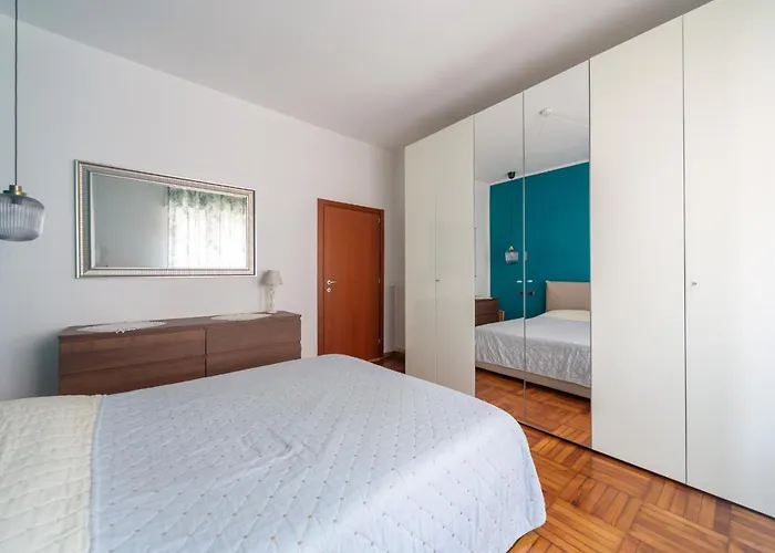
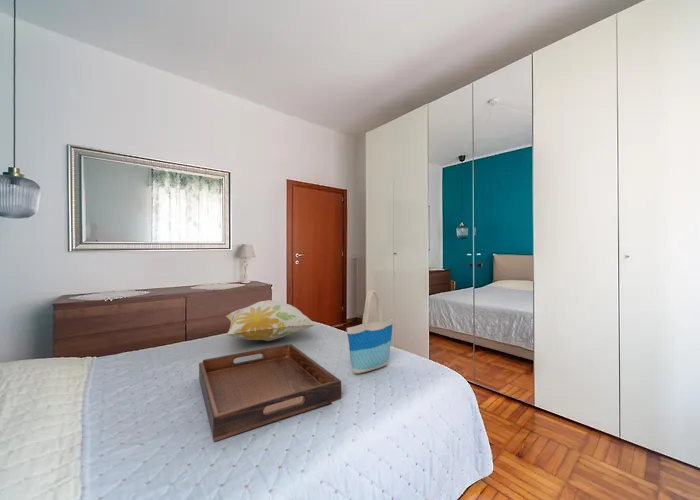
+ decorative pillow (268, 320)
+ serving tray (263, 378)
+ tote bag (370, 329)
